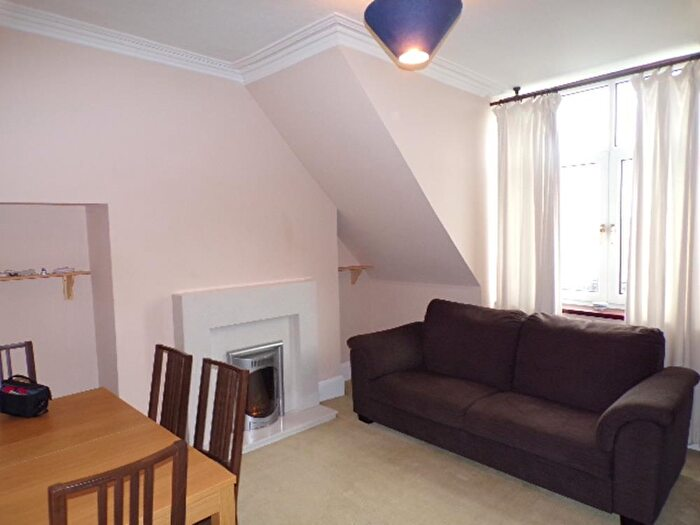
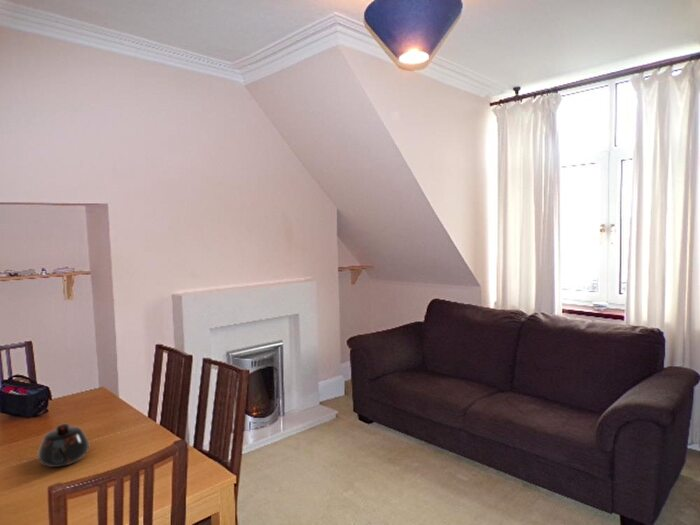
+ teapot (63, 443)
